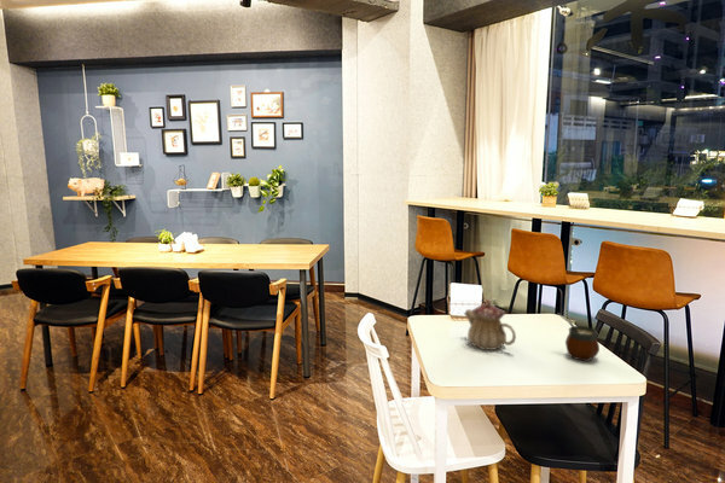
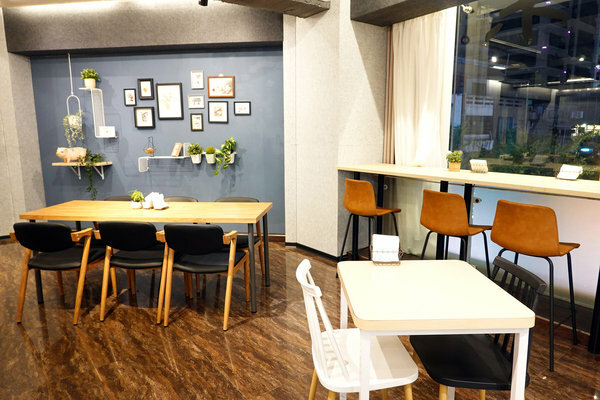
- gourd (576, 336)
- teapot (489, 322)
